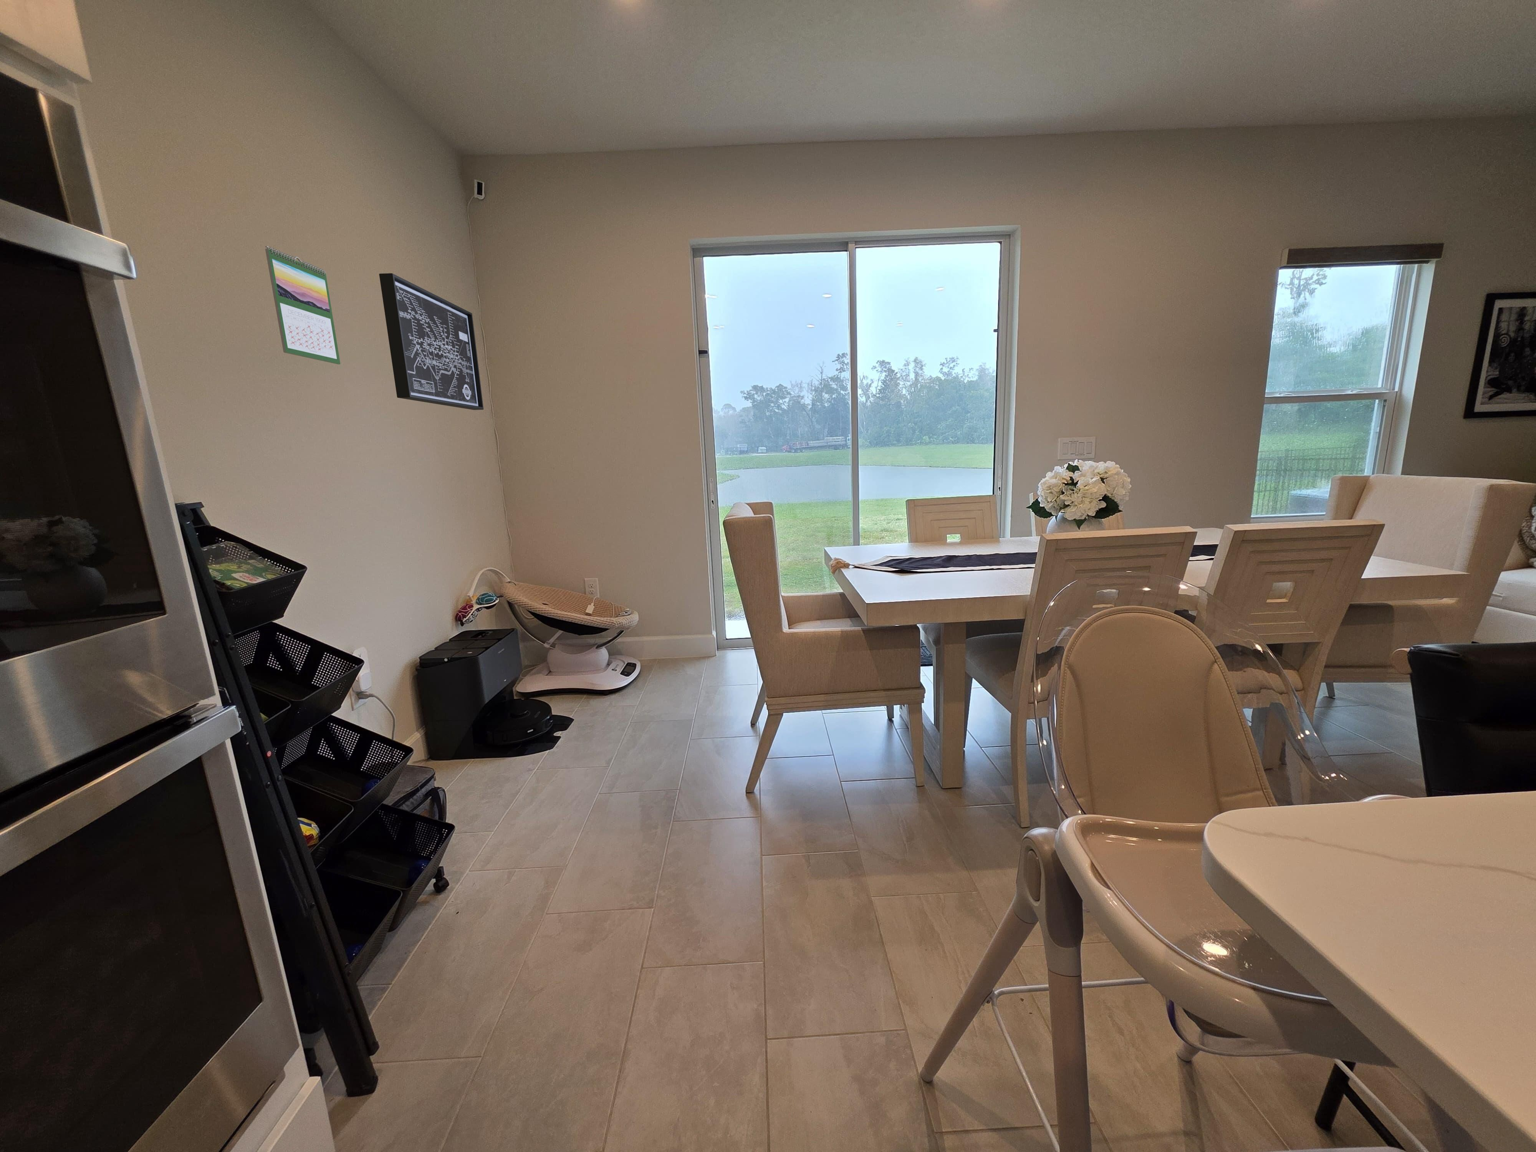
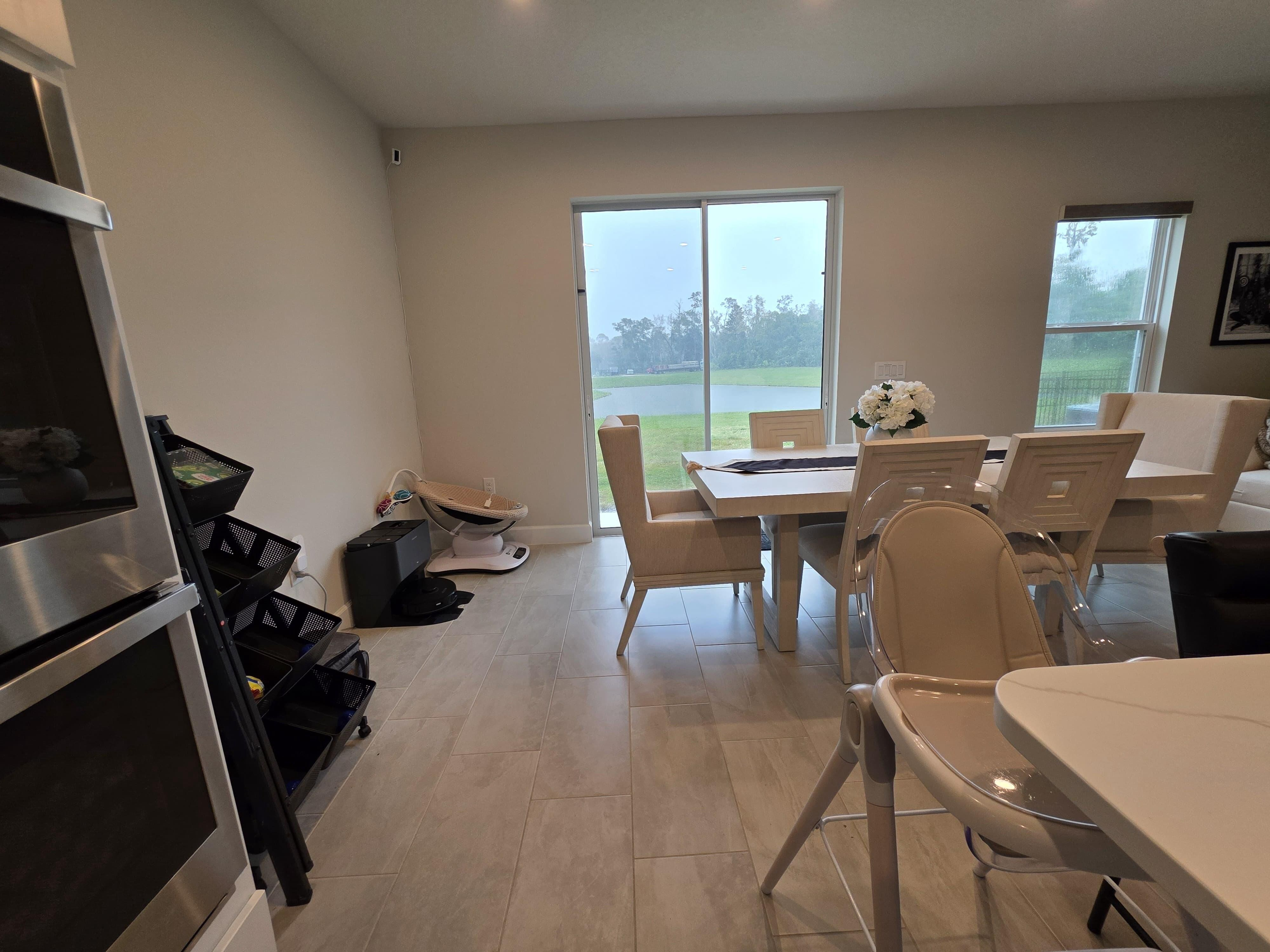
- wall art (439, 351)
- calendar (305, 309)
